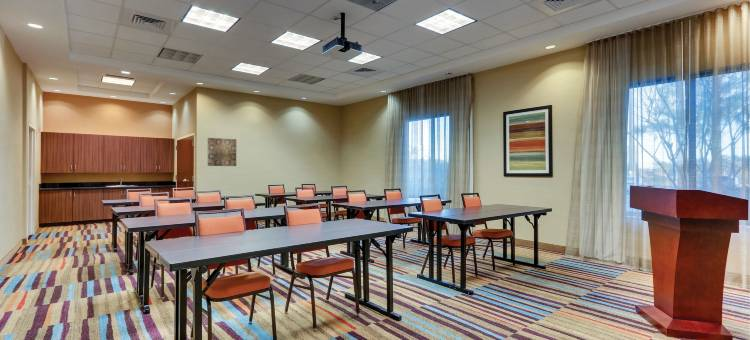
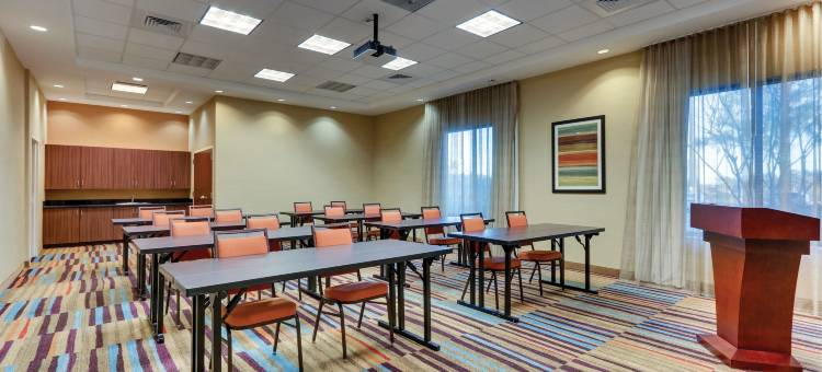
- wall art (222, 152)
